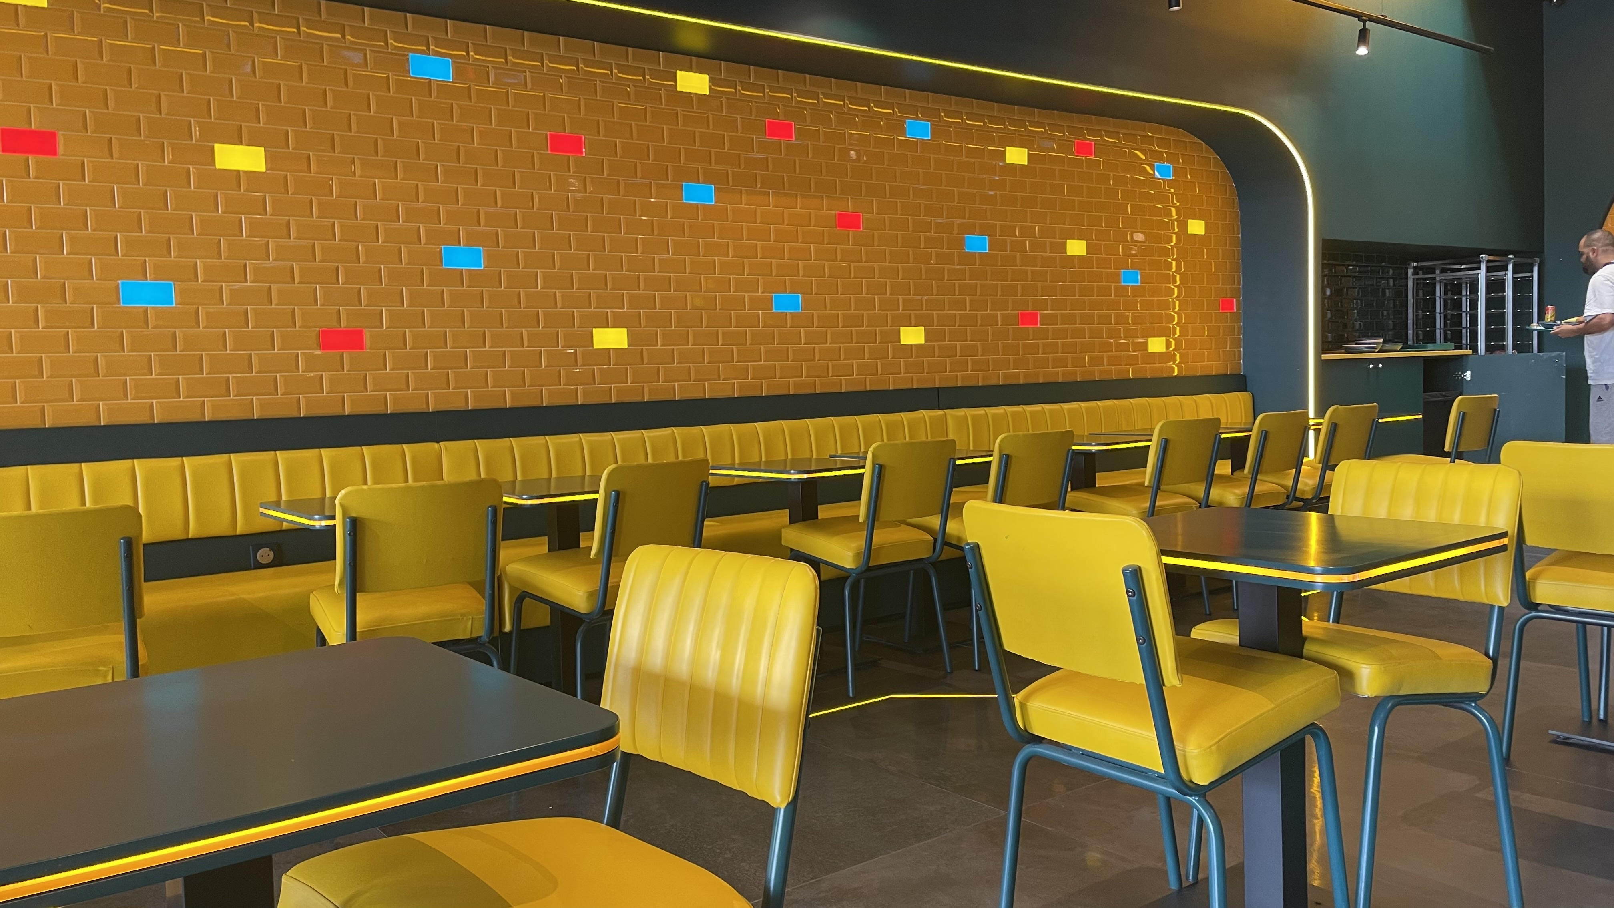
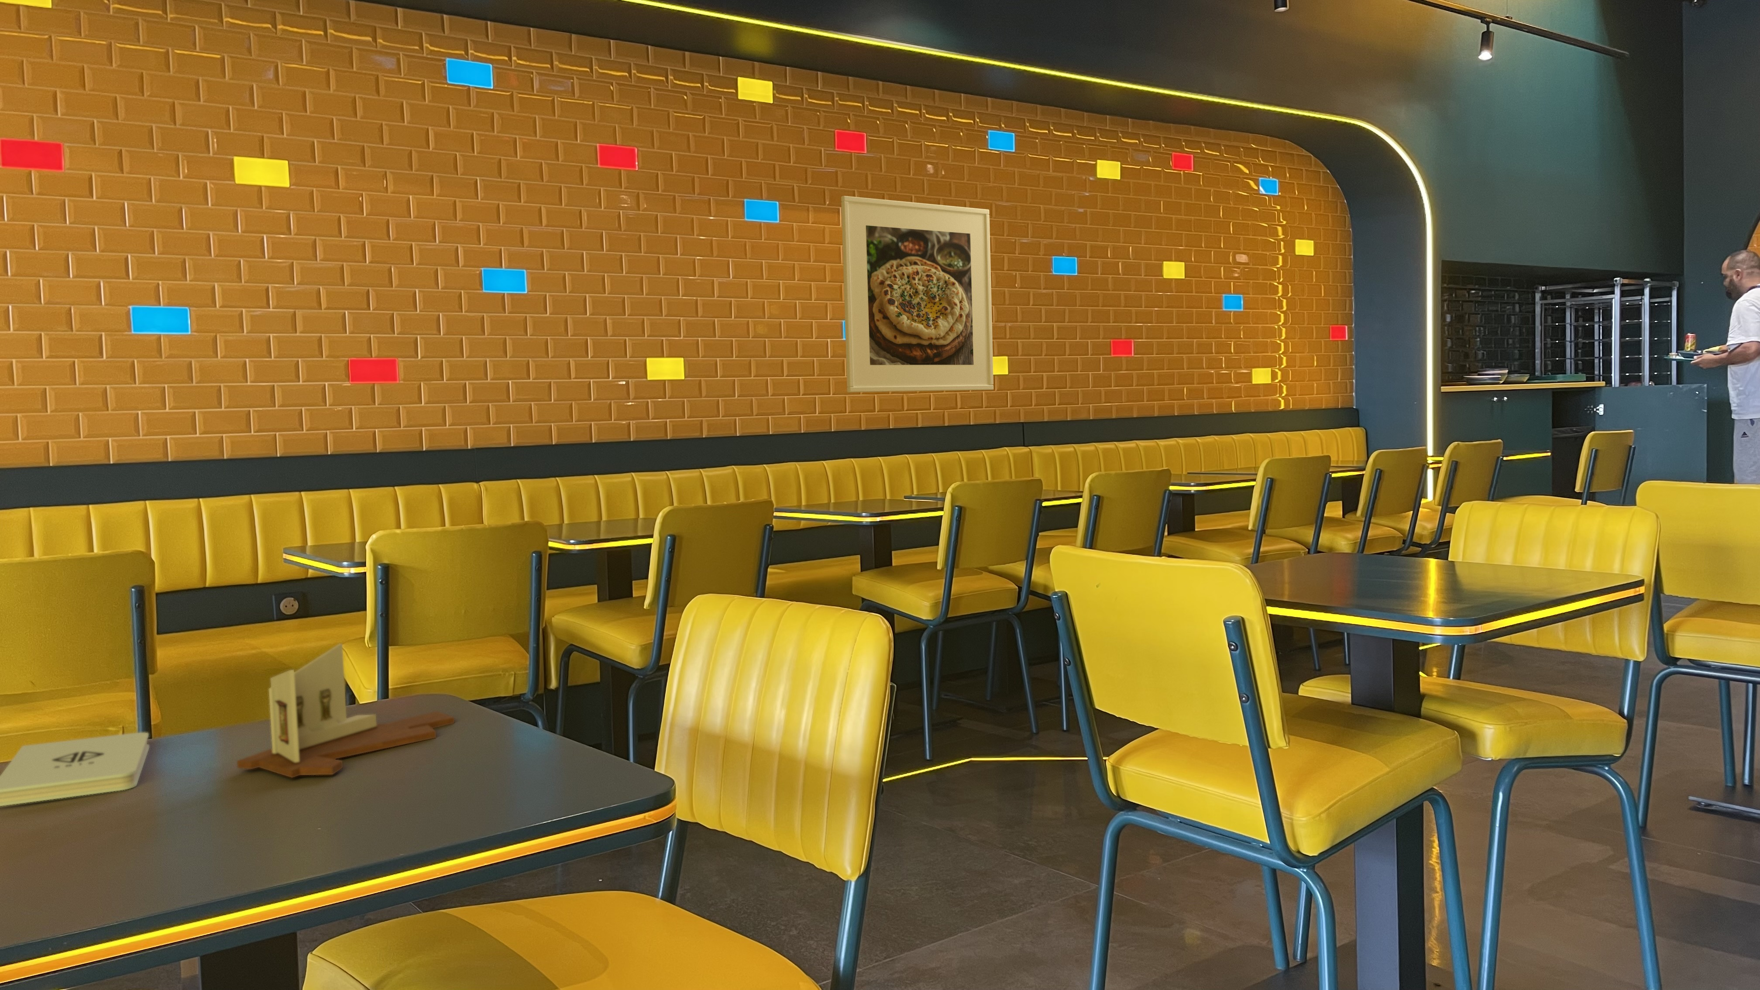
+ notepad (76, 766)
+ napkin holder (346, 699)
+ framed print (921, 297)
